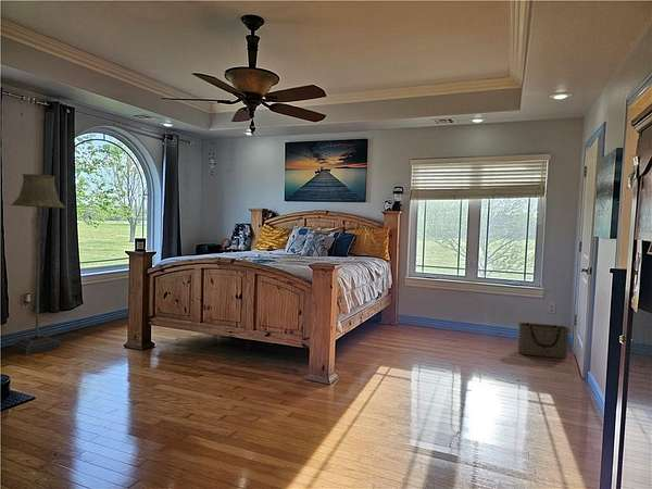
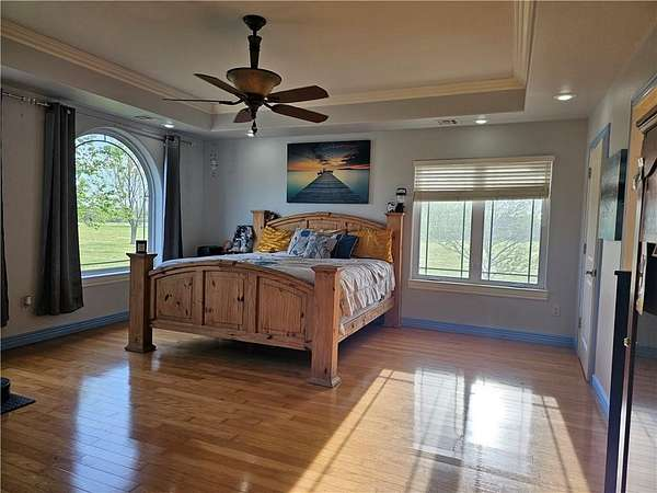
- floor lamp (38, 262)
- basket (542, 339)
